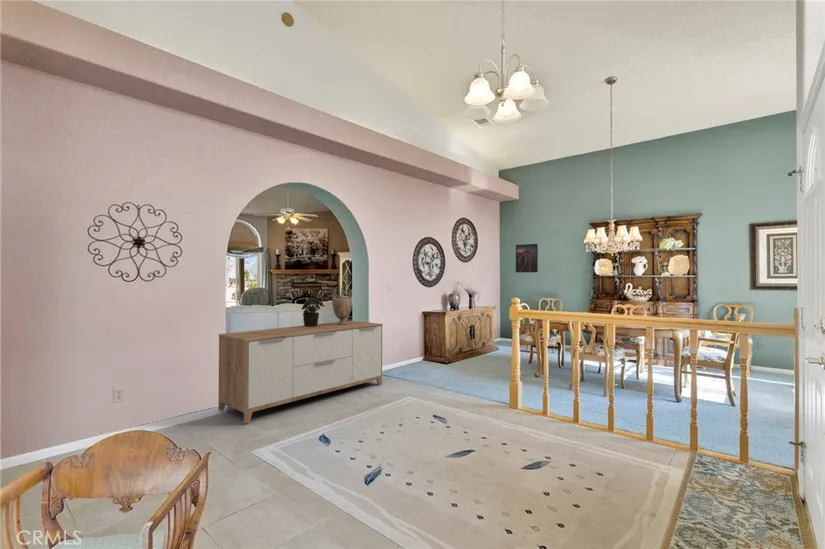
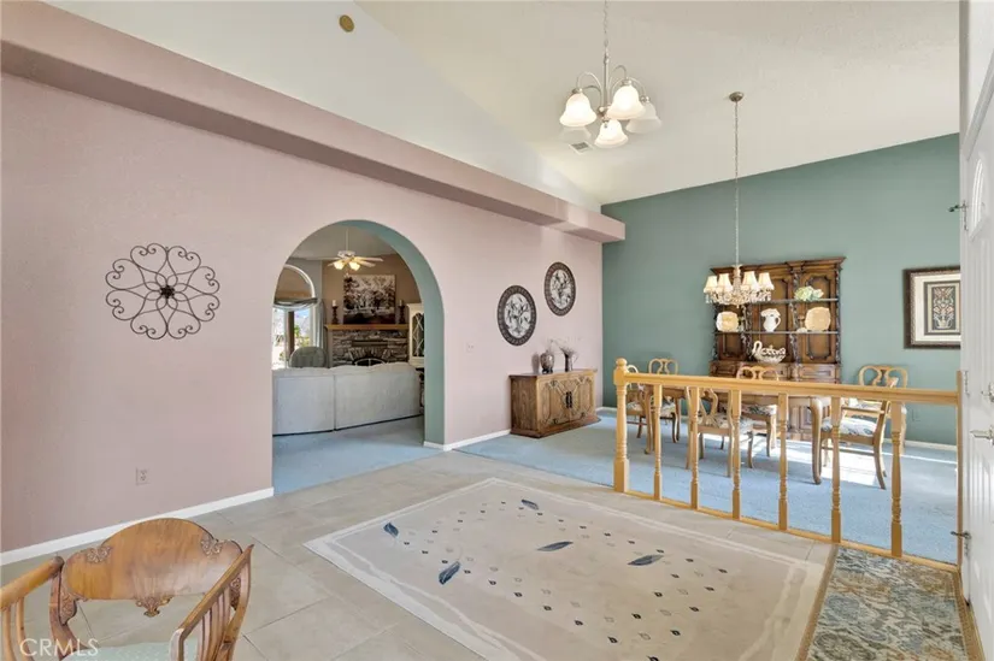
- decorative urn (342, 305)
- potted plant (312, 310)
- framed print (526, 258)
- sideboard (309, 362)
